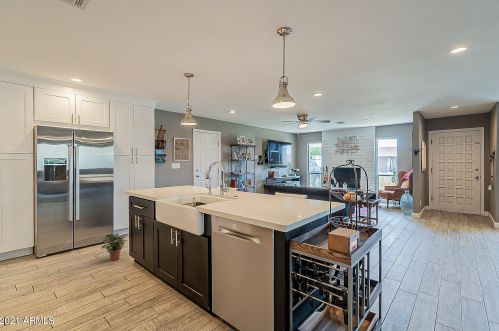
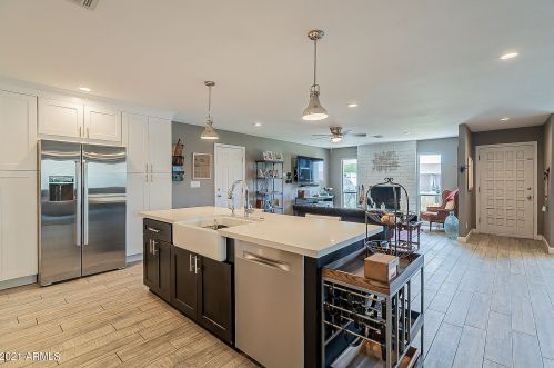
- potted plant (115, 246)
